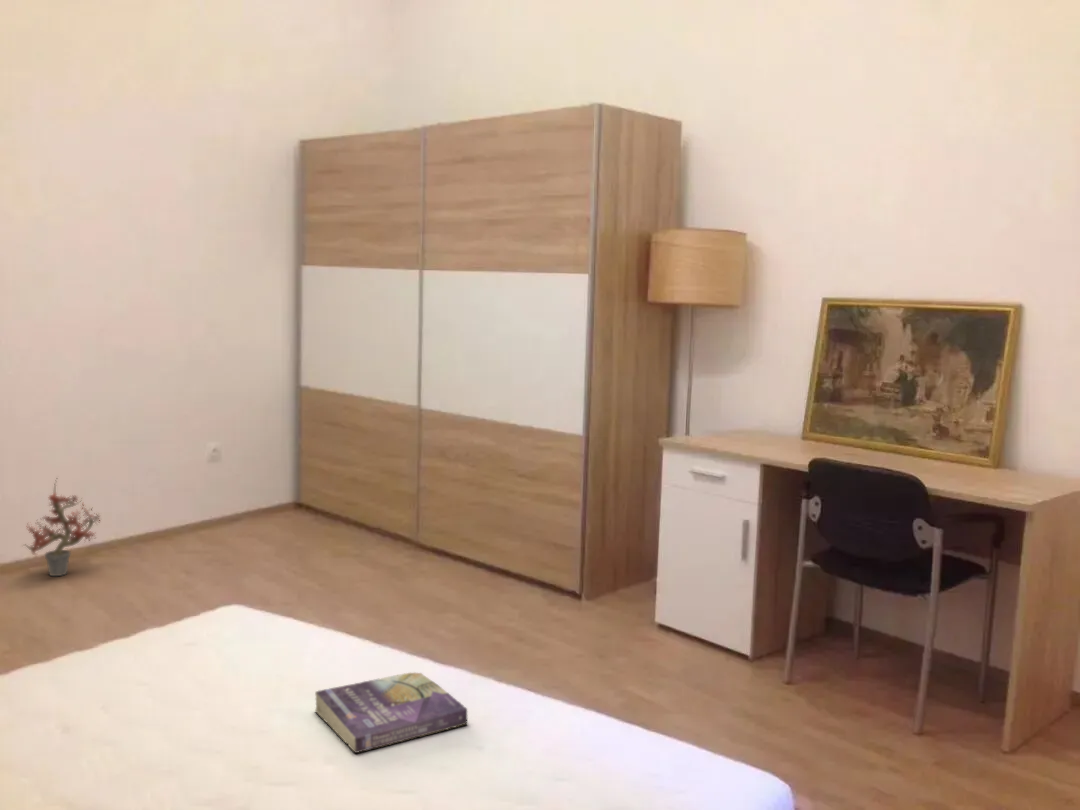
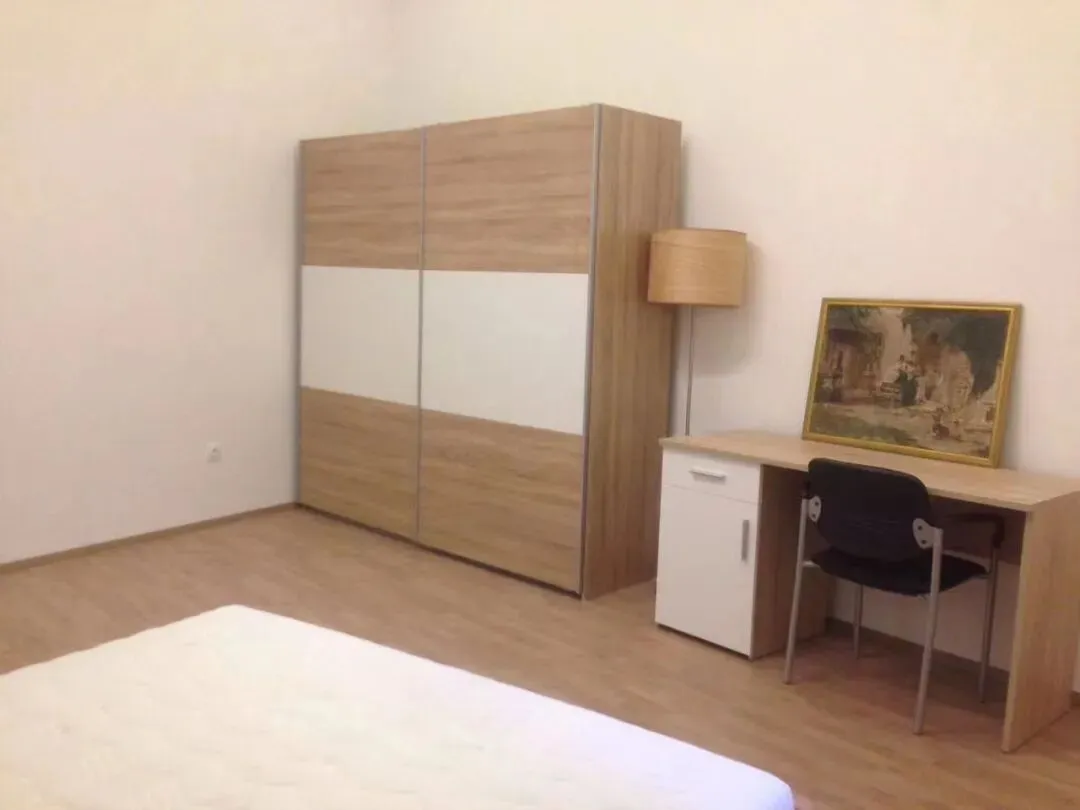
- book (392, 706)
- potted plant (57, 525)
